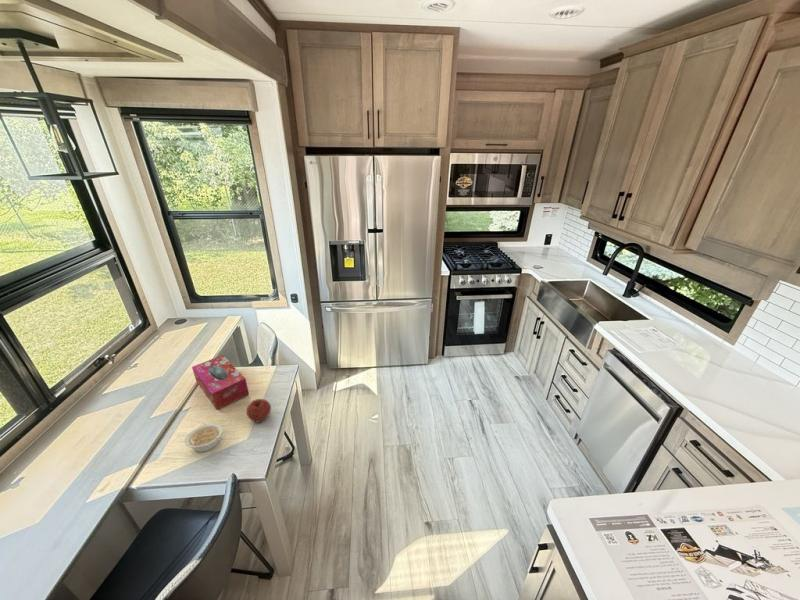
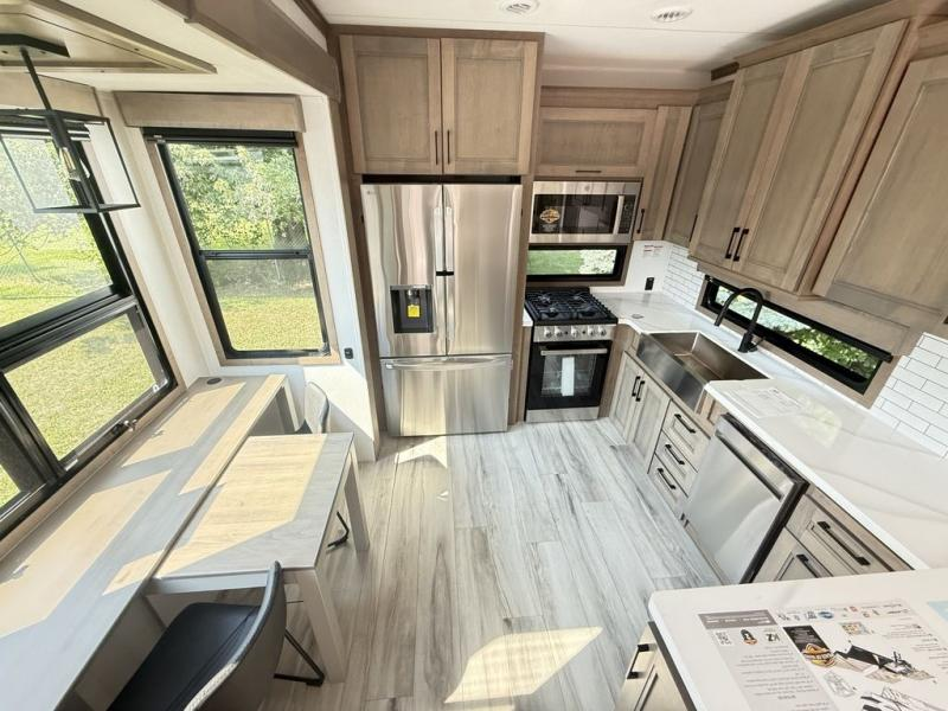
- fruit (258, 408)
- tissue box (220, 380)
- legume (206, 438)
